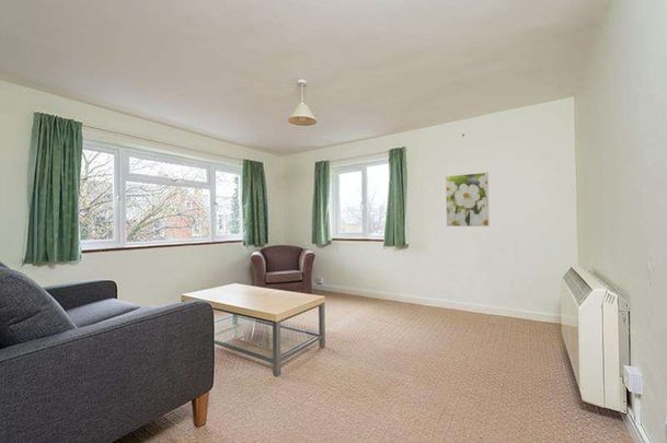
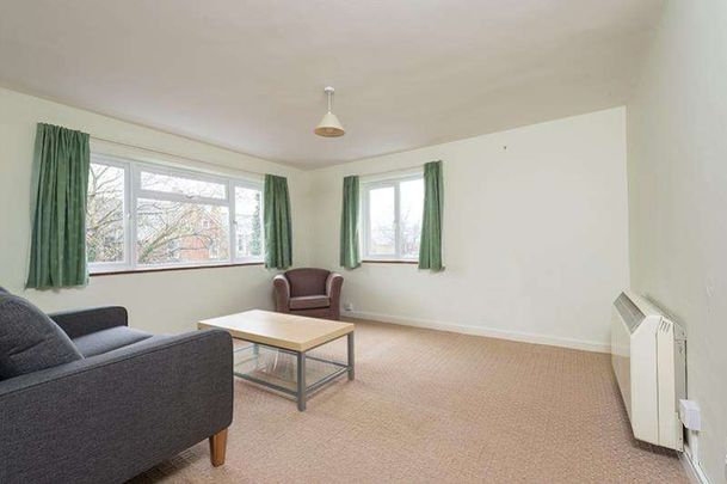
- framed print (467, 200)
